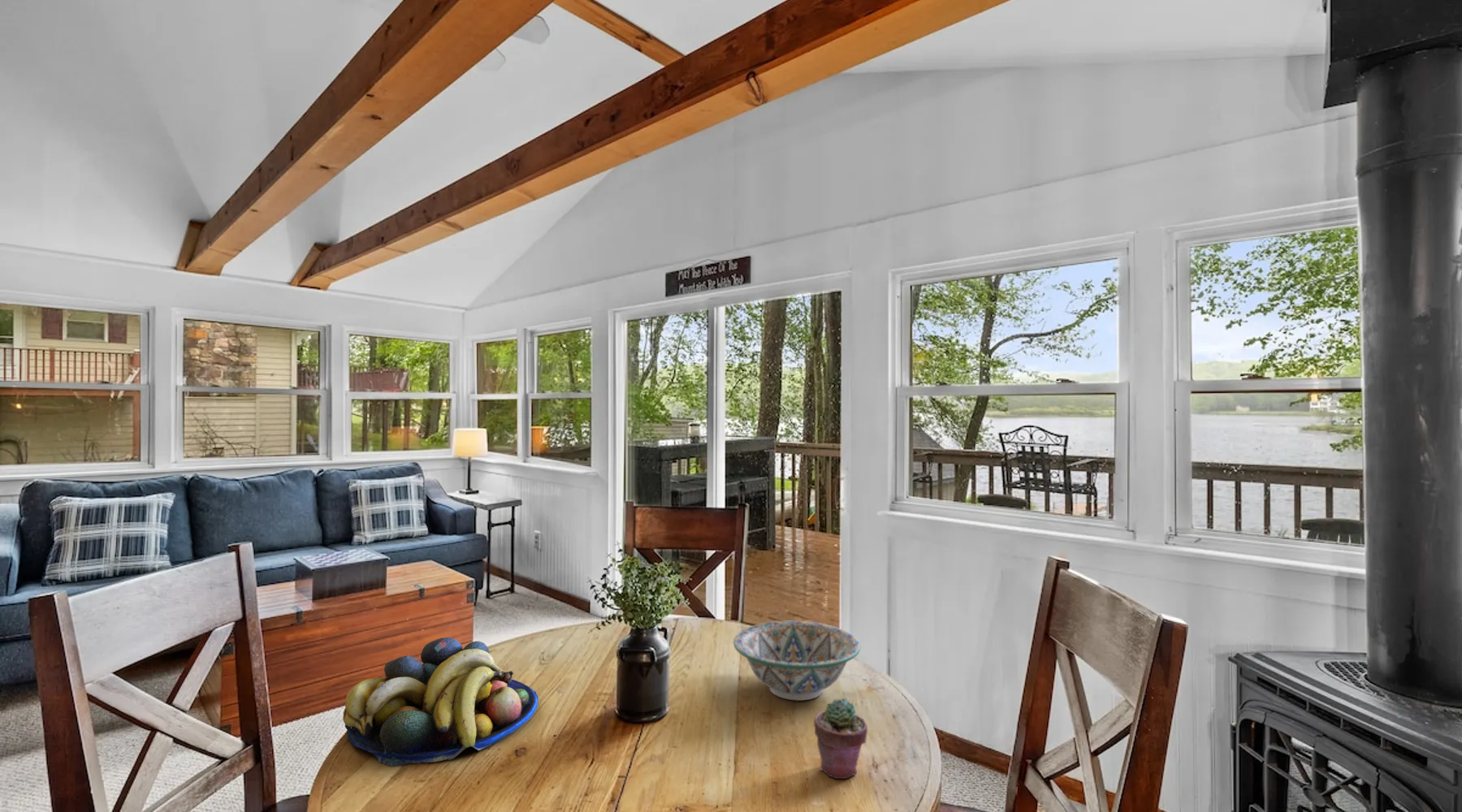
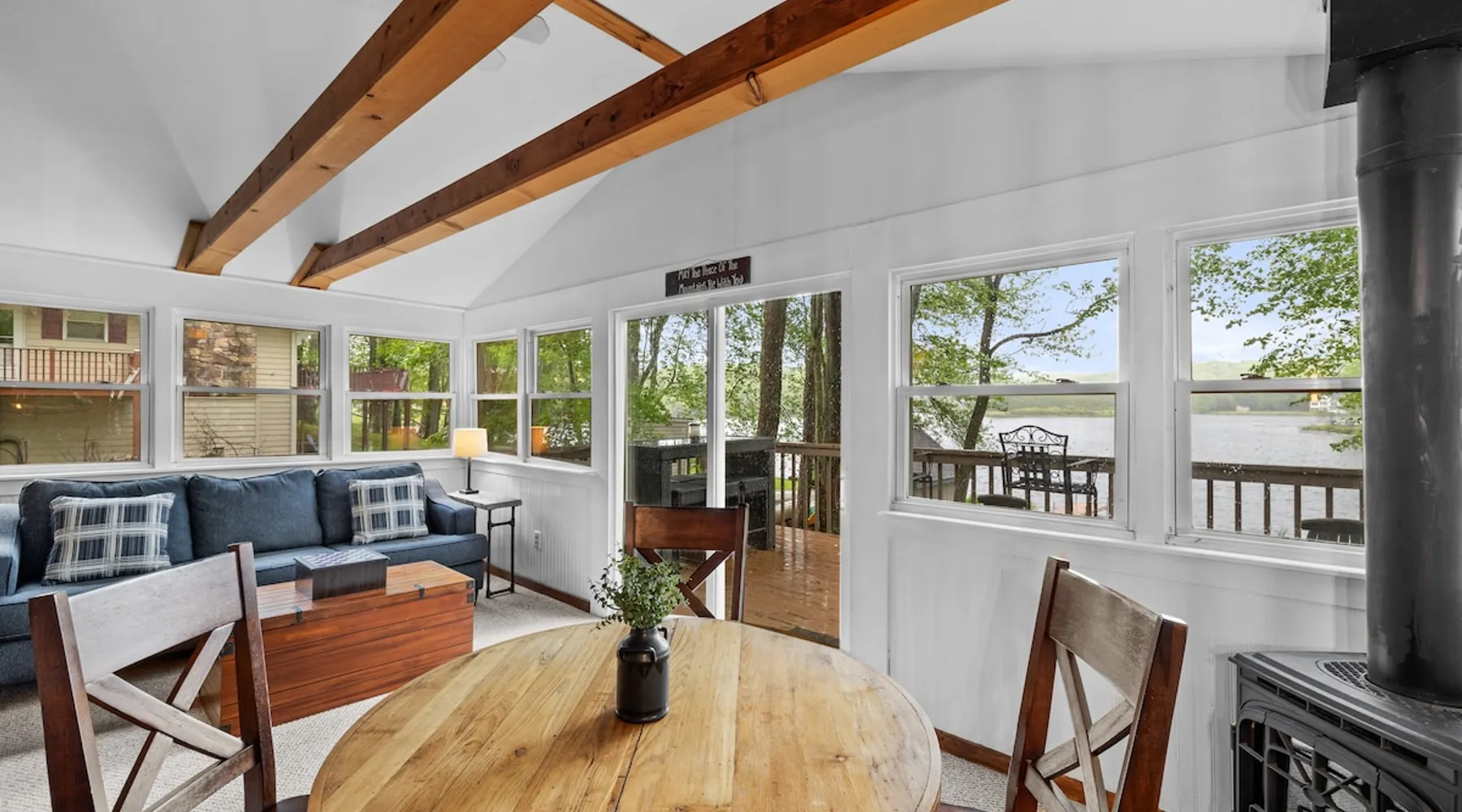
- decorative bowl (796, 664)
- fruit bowl (448, 683)
- potted succulent (840, 735)
